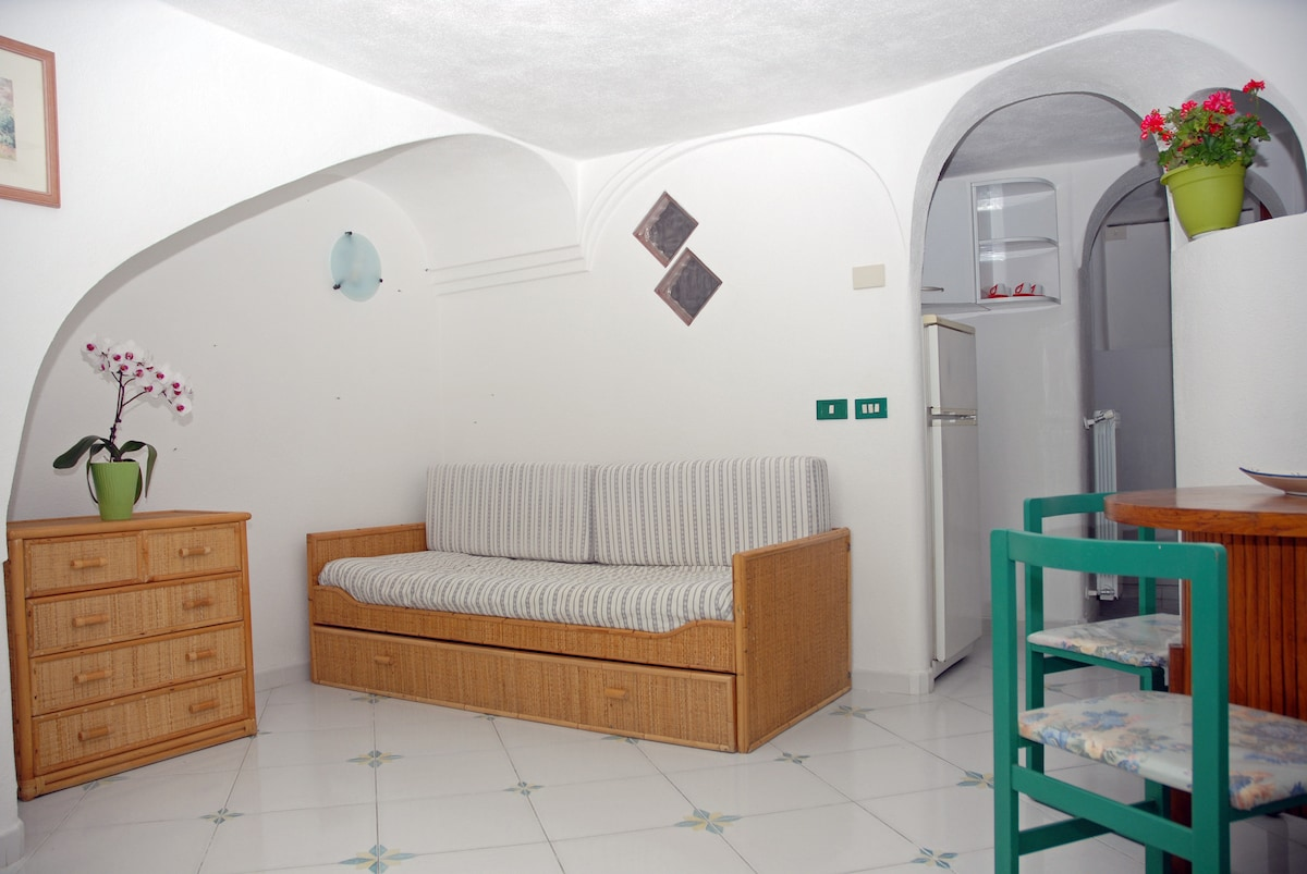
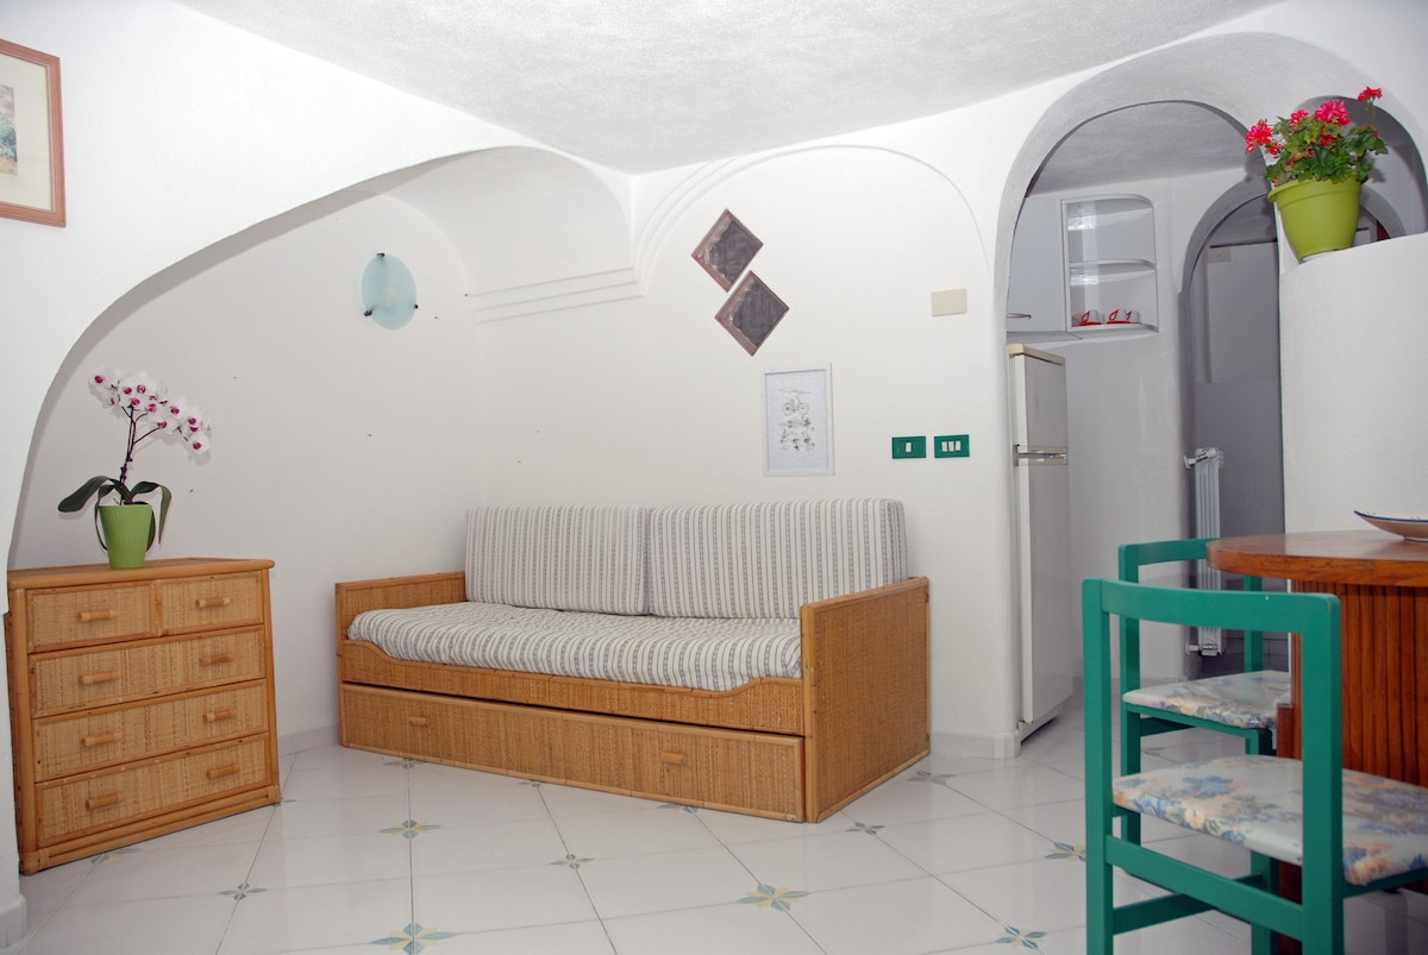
+ wall art (796, 421)
